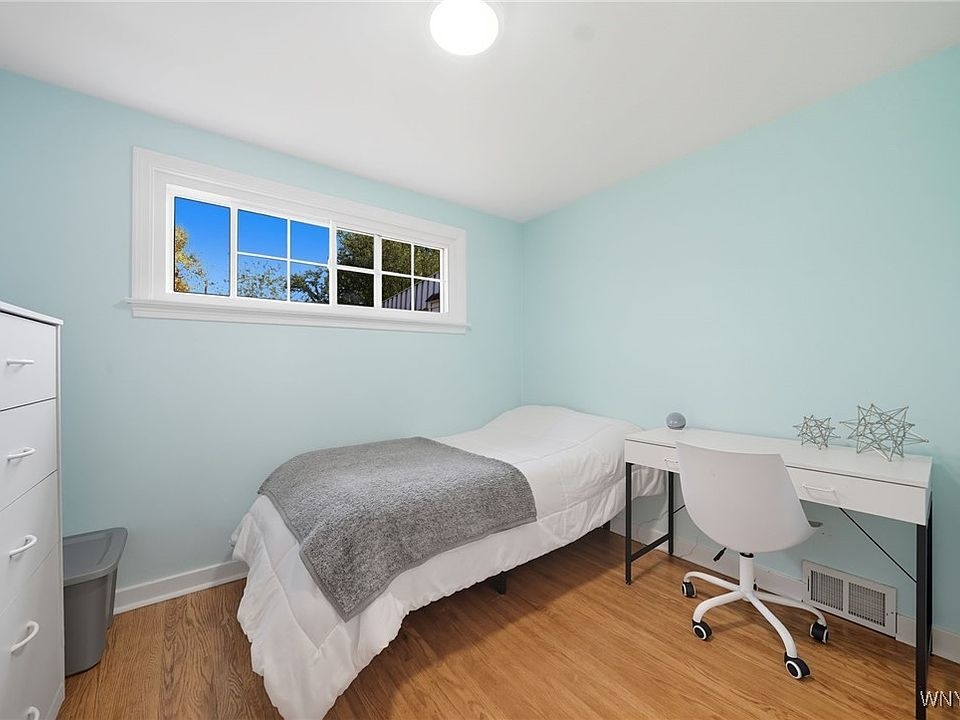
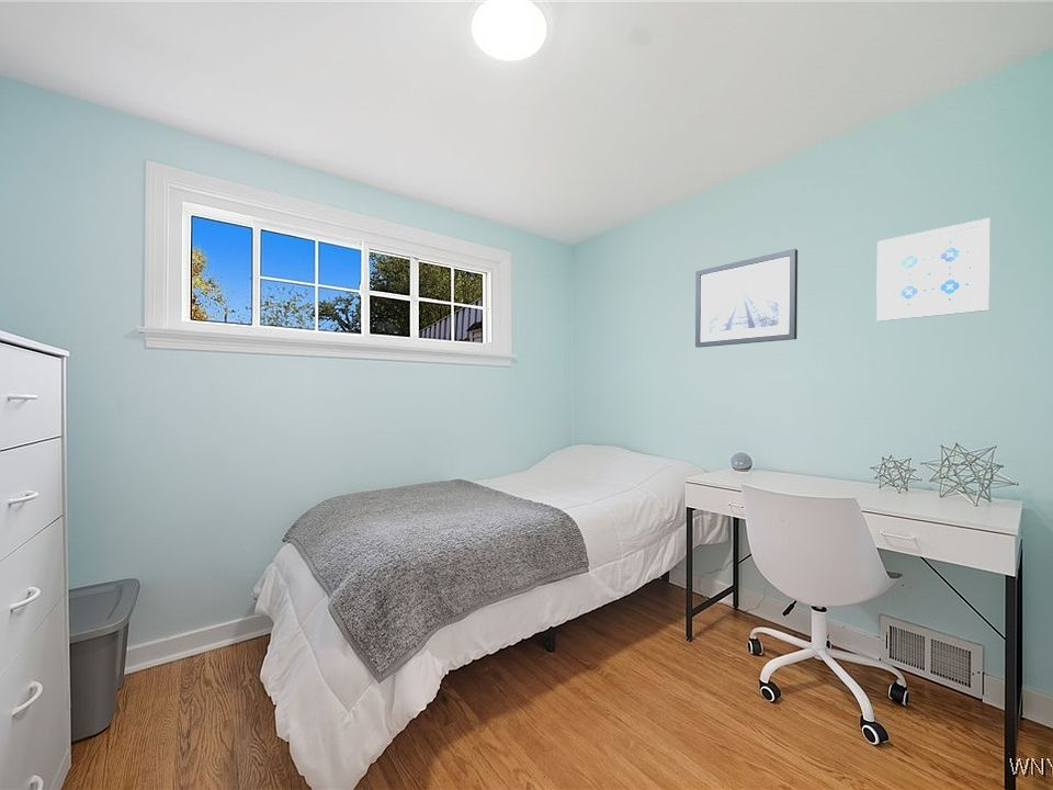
+ wall art (741, 302)
+ wall art (929, 273)
